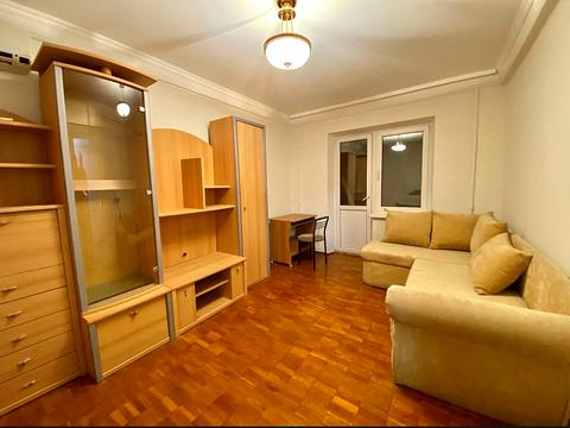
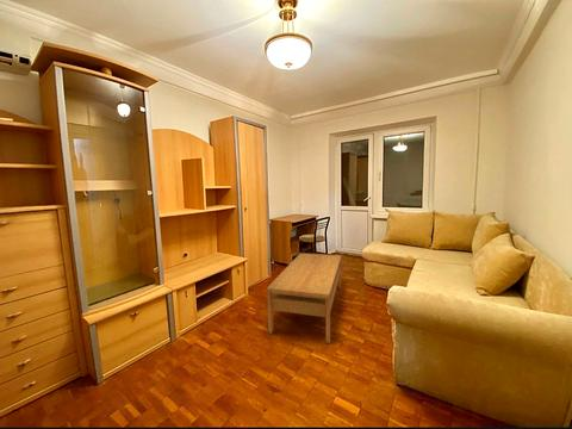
+ coffee table (311, 287)
